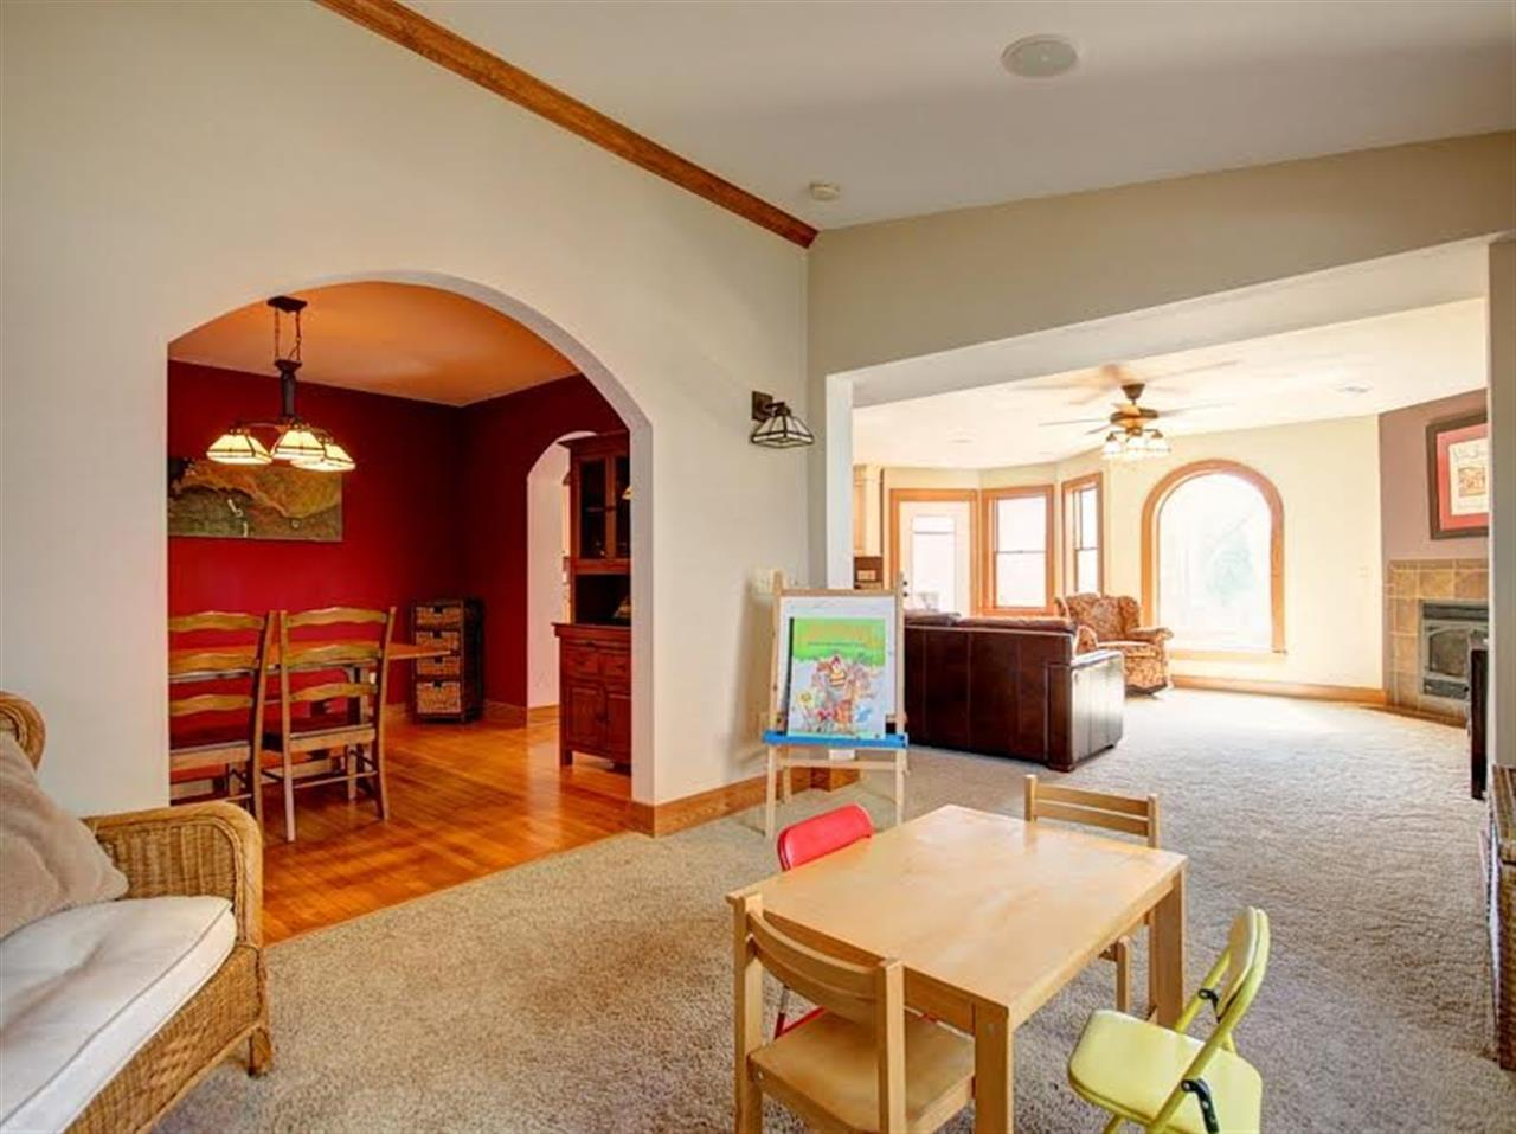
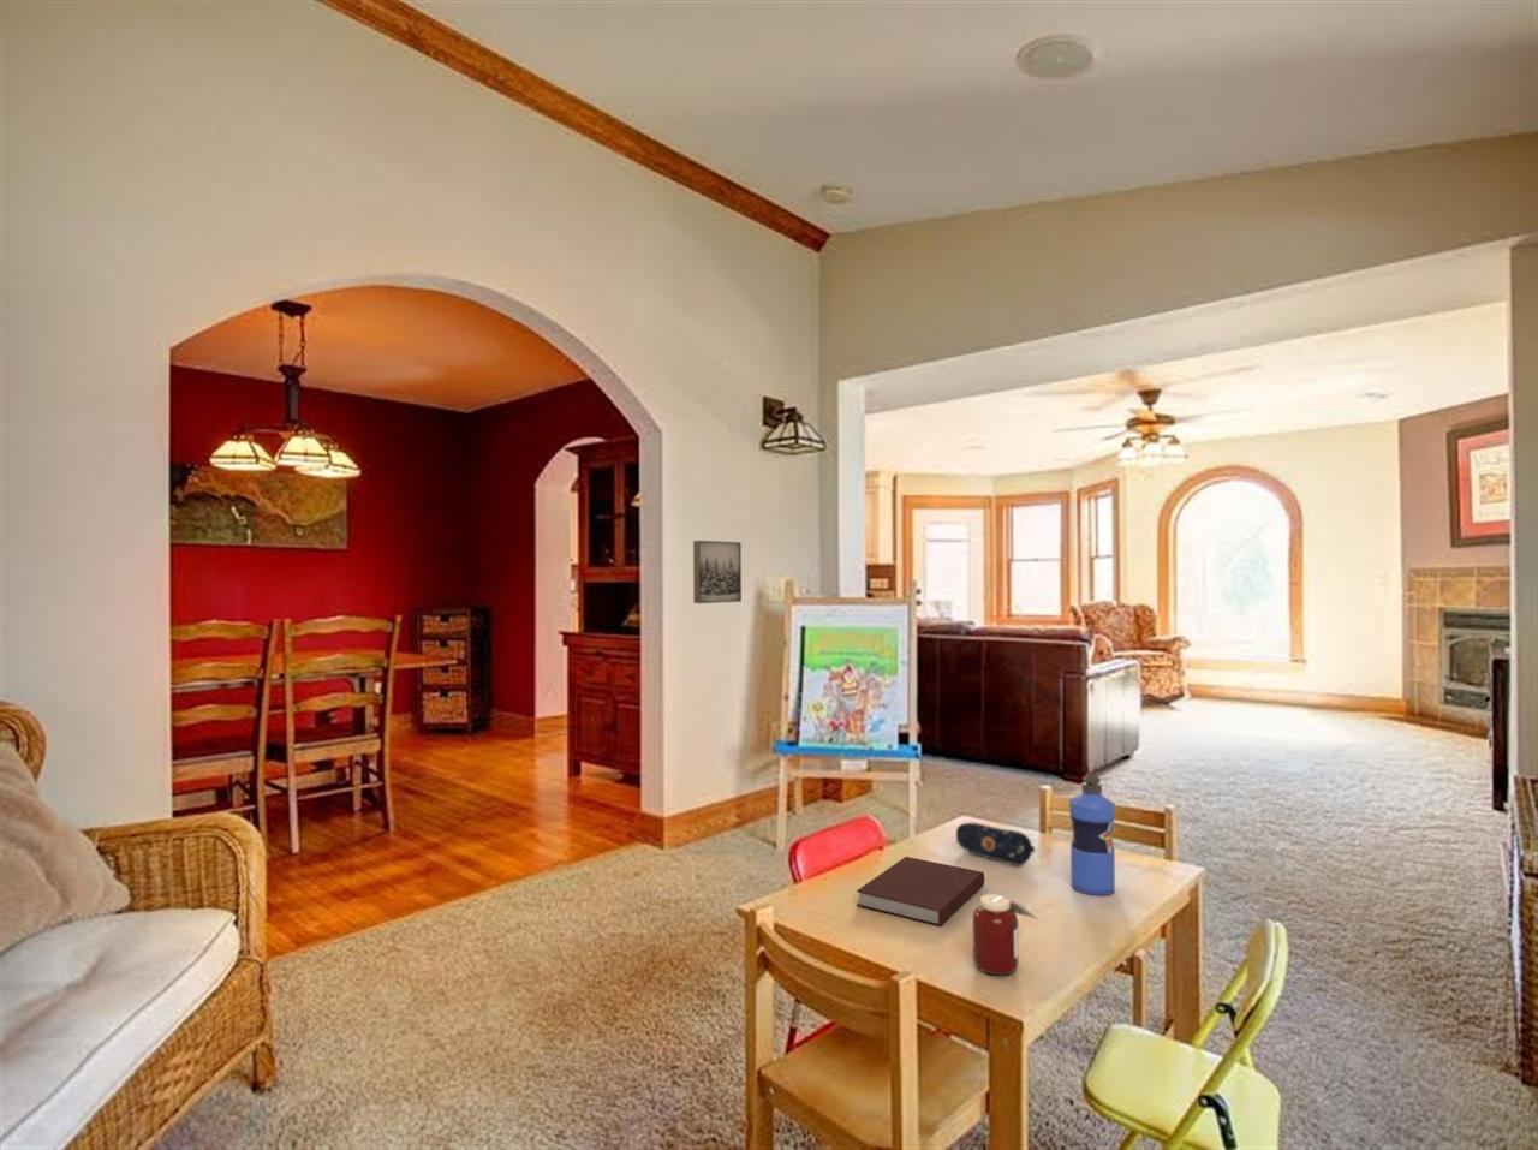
+ jar (1000, 930)
+ notebook (922, 888)
+ water bottle (1092, 830)
+ pencil case (992, 842)
+ wall art (718, 573)
